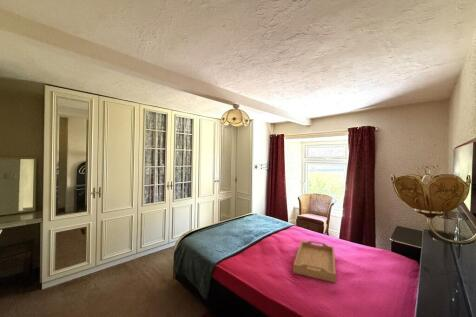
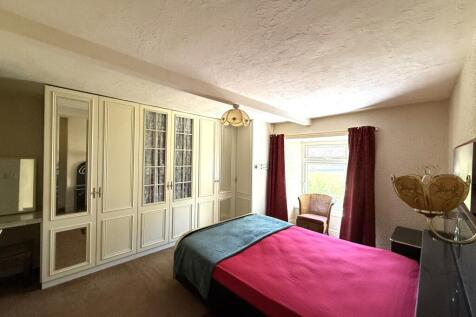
- serving tray (315, 257)
